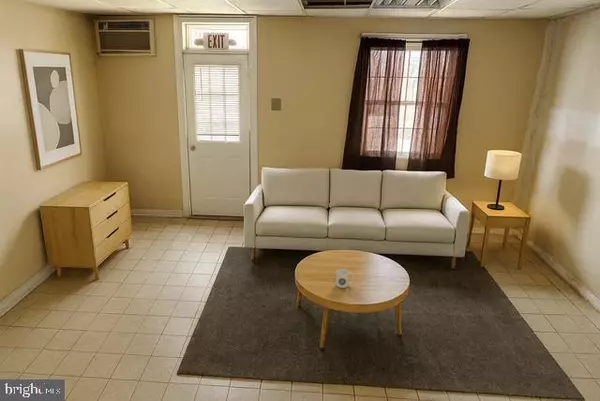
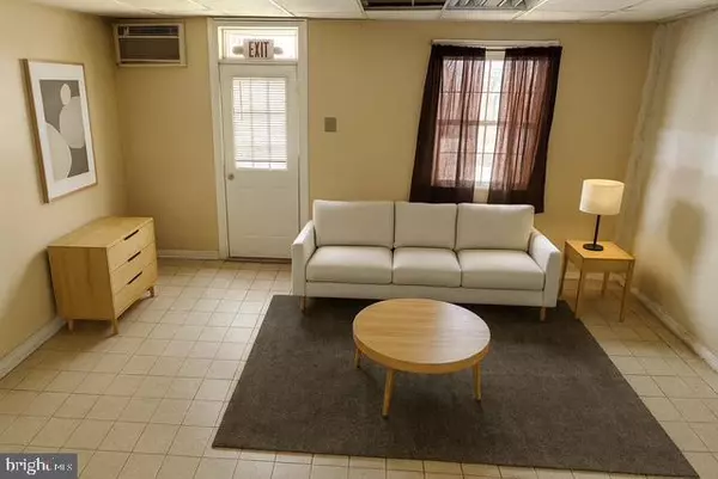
- mug (344, 278)
